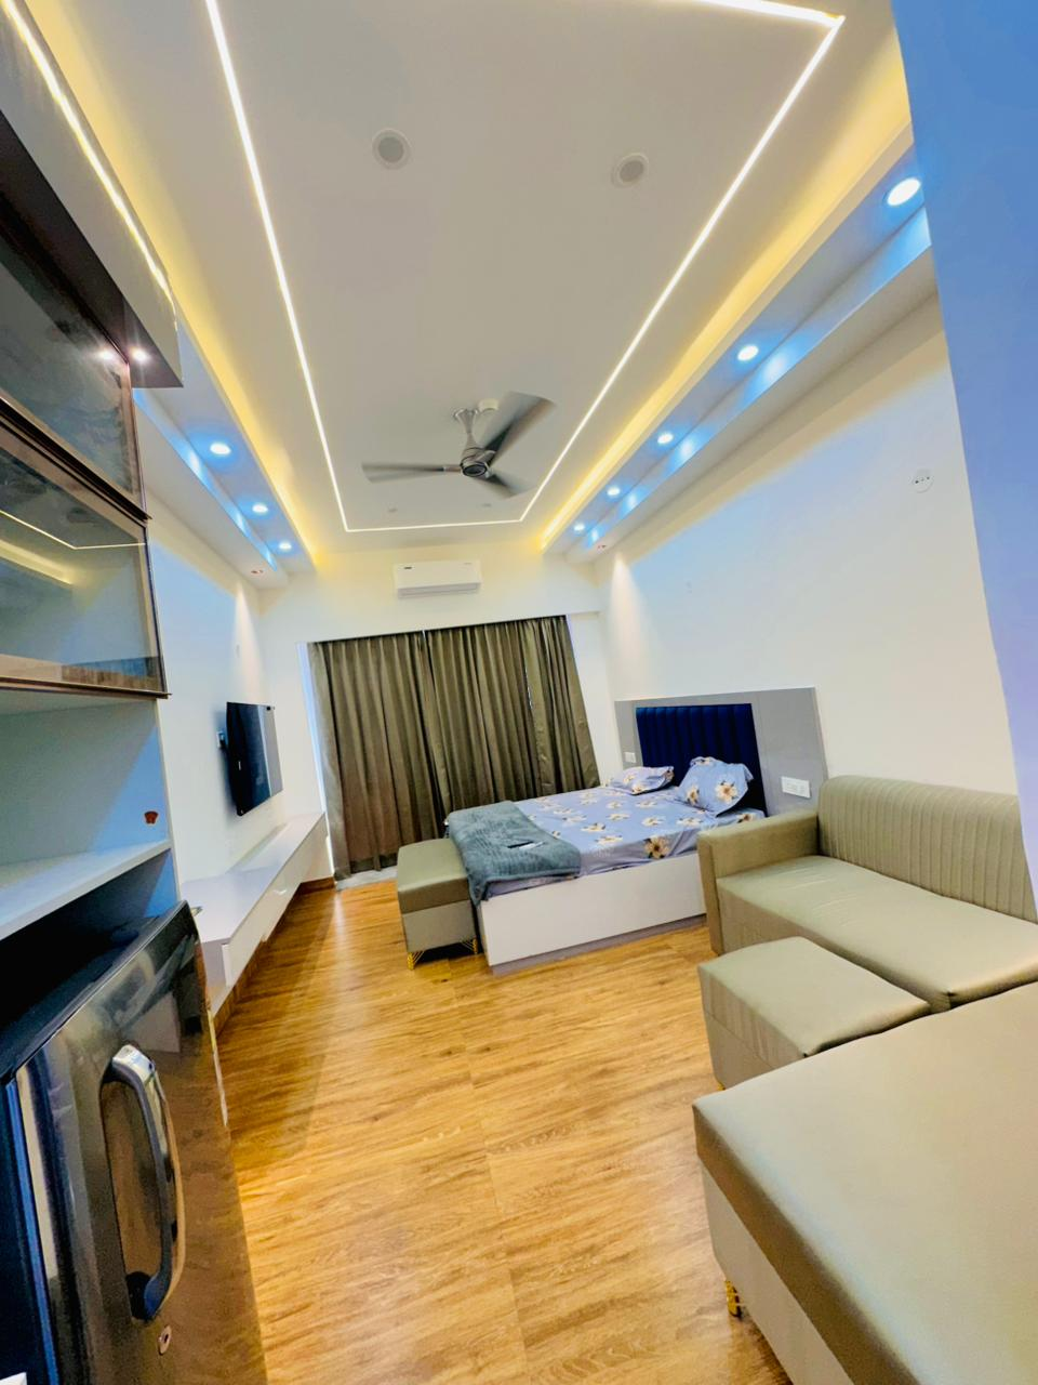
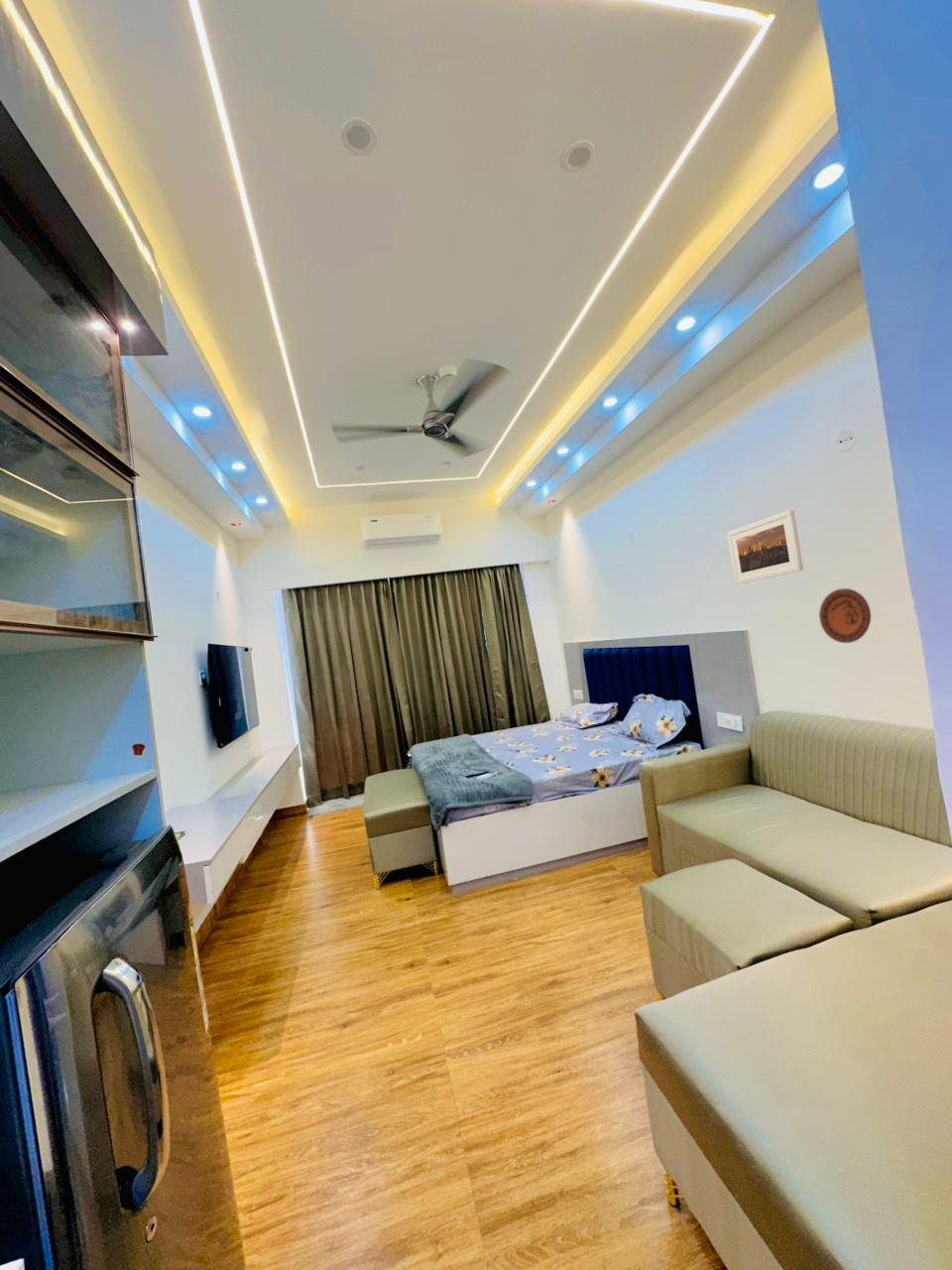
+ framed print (762, 550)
+ decorative plate (844, 615)
